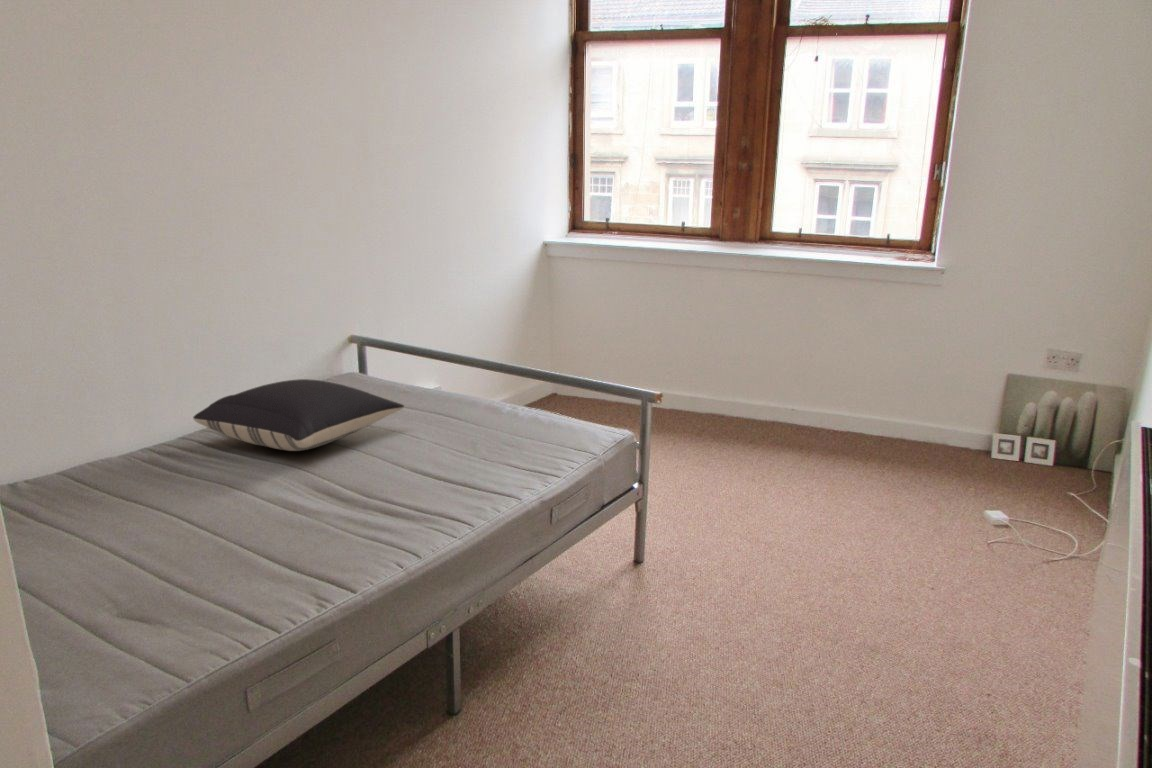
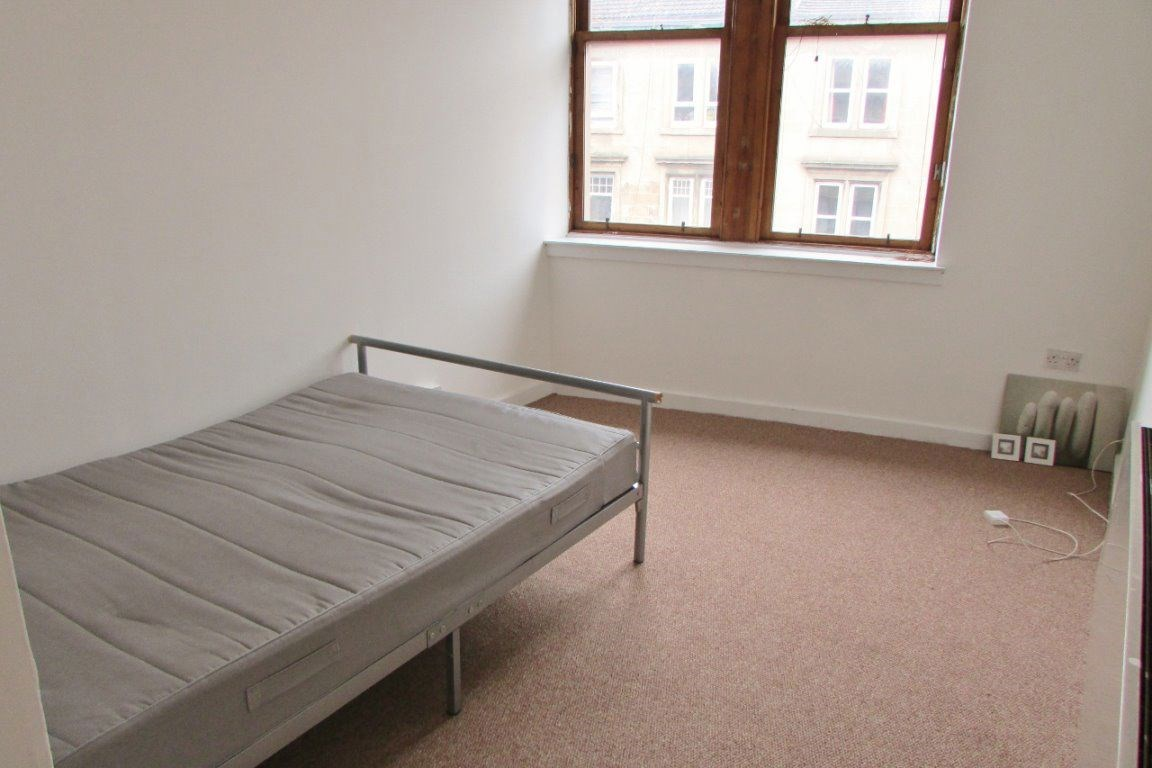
- pillow (301, 412)
